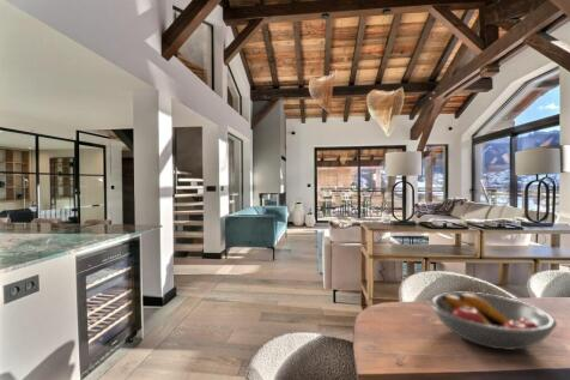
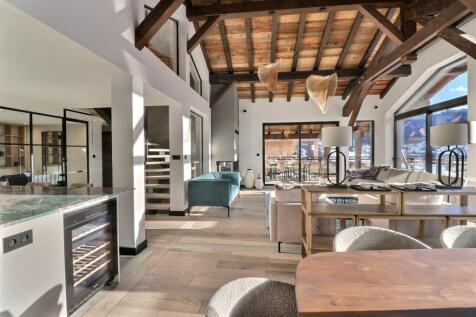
- fruit bowl (487, 319)
